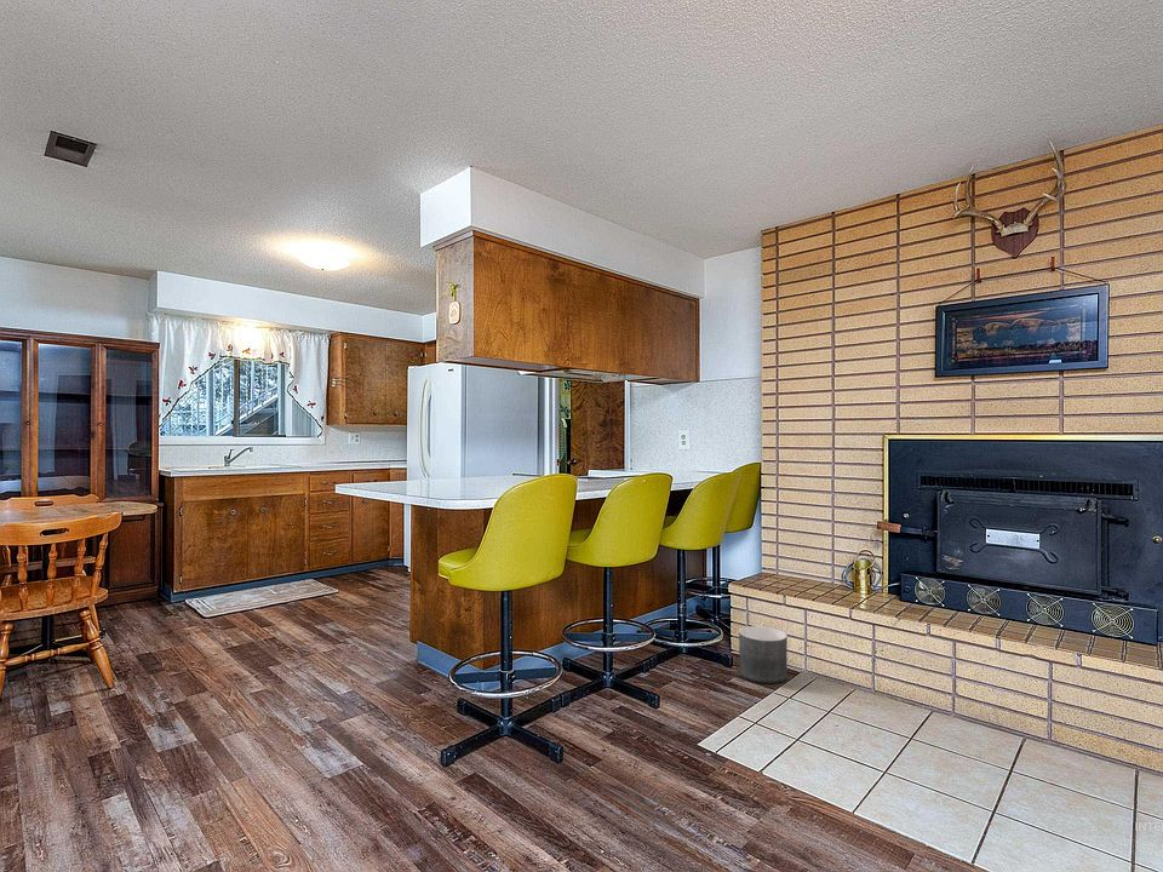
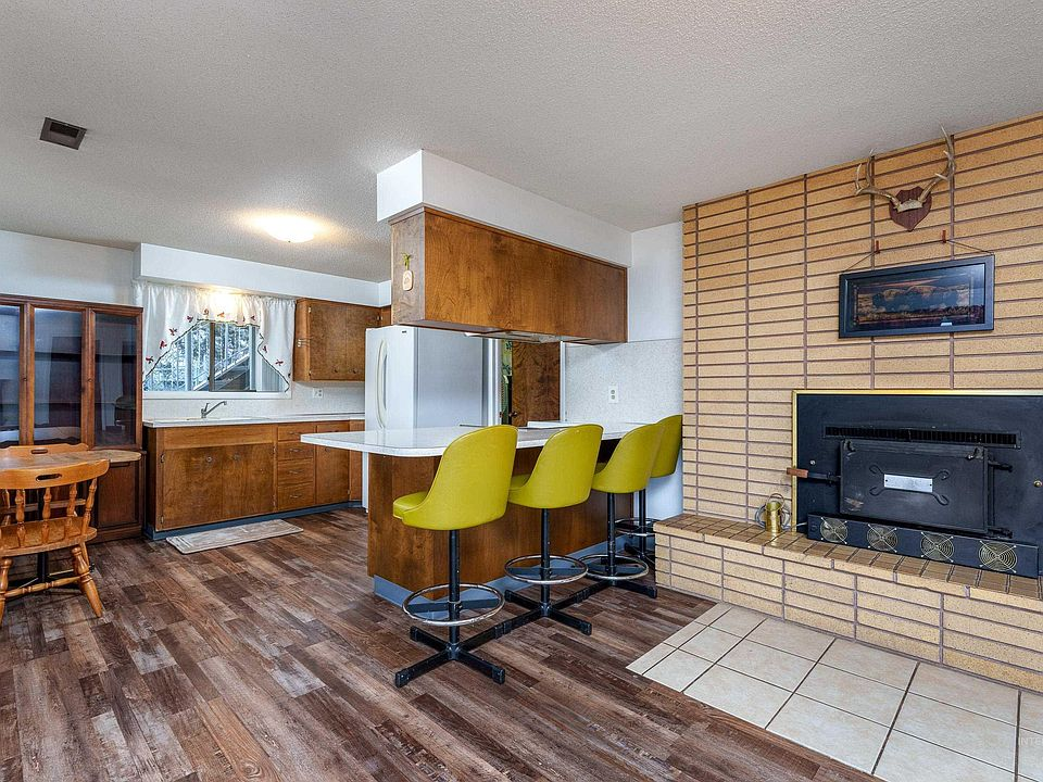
- planter (762, 654)
